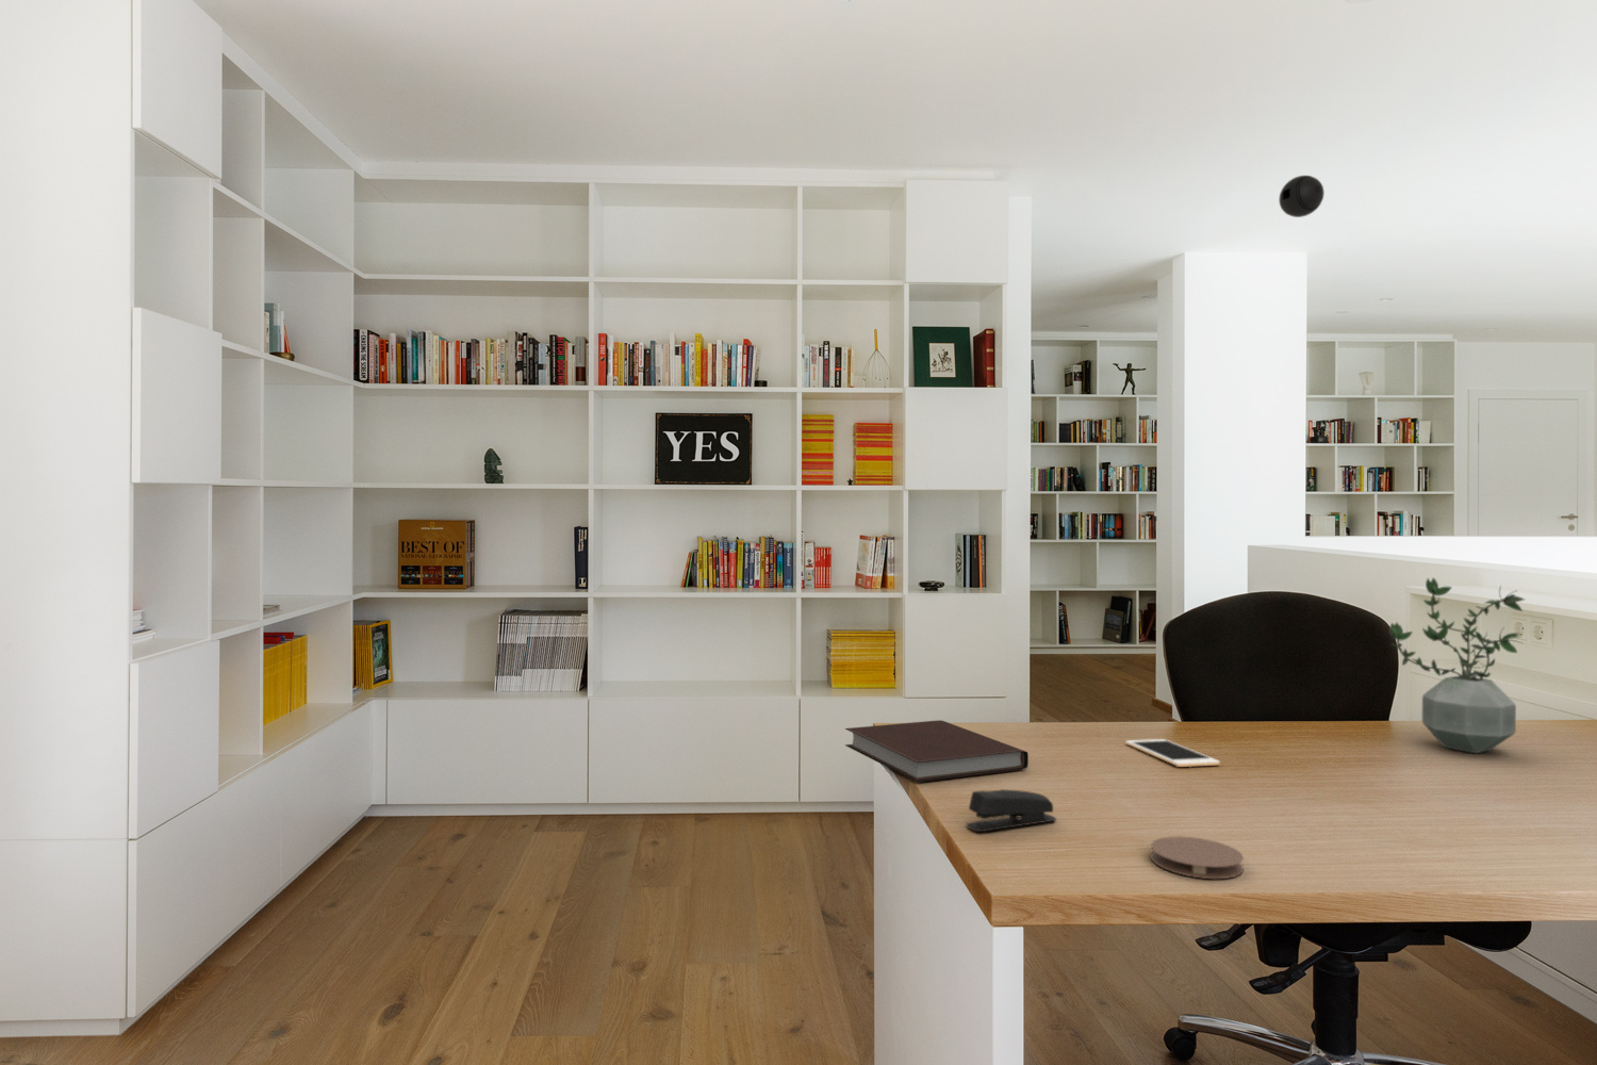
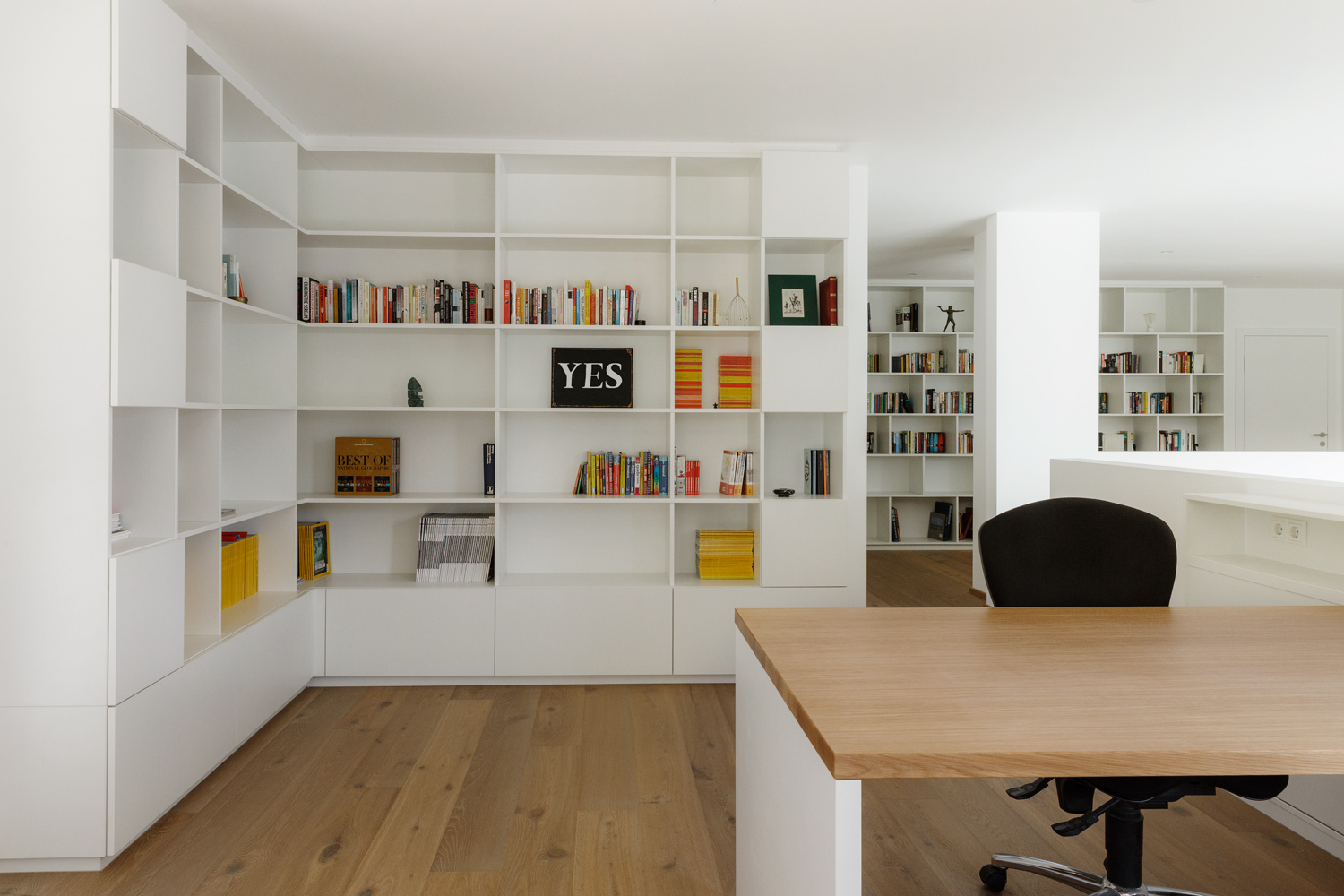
- stapler (1011, 805)
- cell phone (1170, 752)
- coaster (1195, 856)
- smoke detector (1301, 196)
- potted plant (1459, 661)
- notebook (932, 748)
